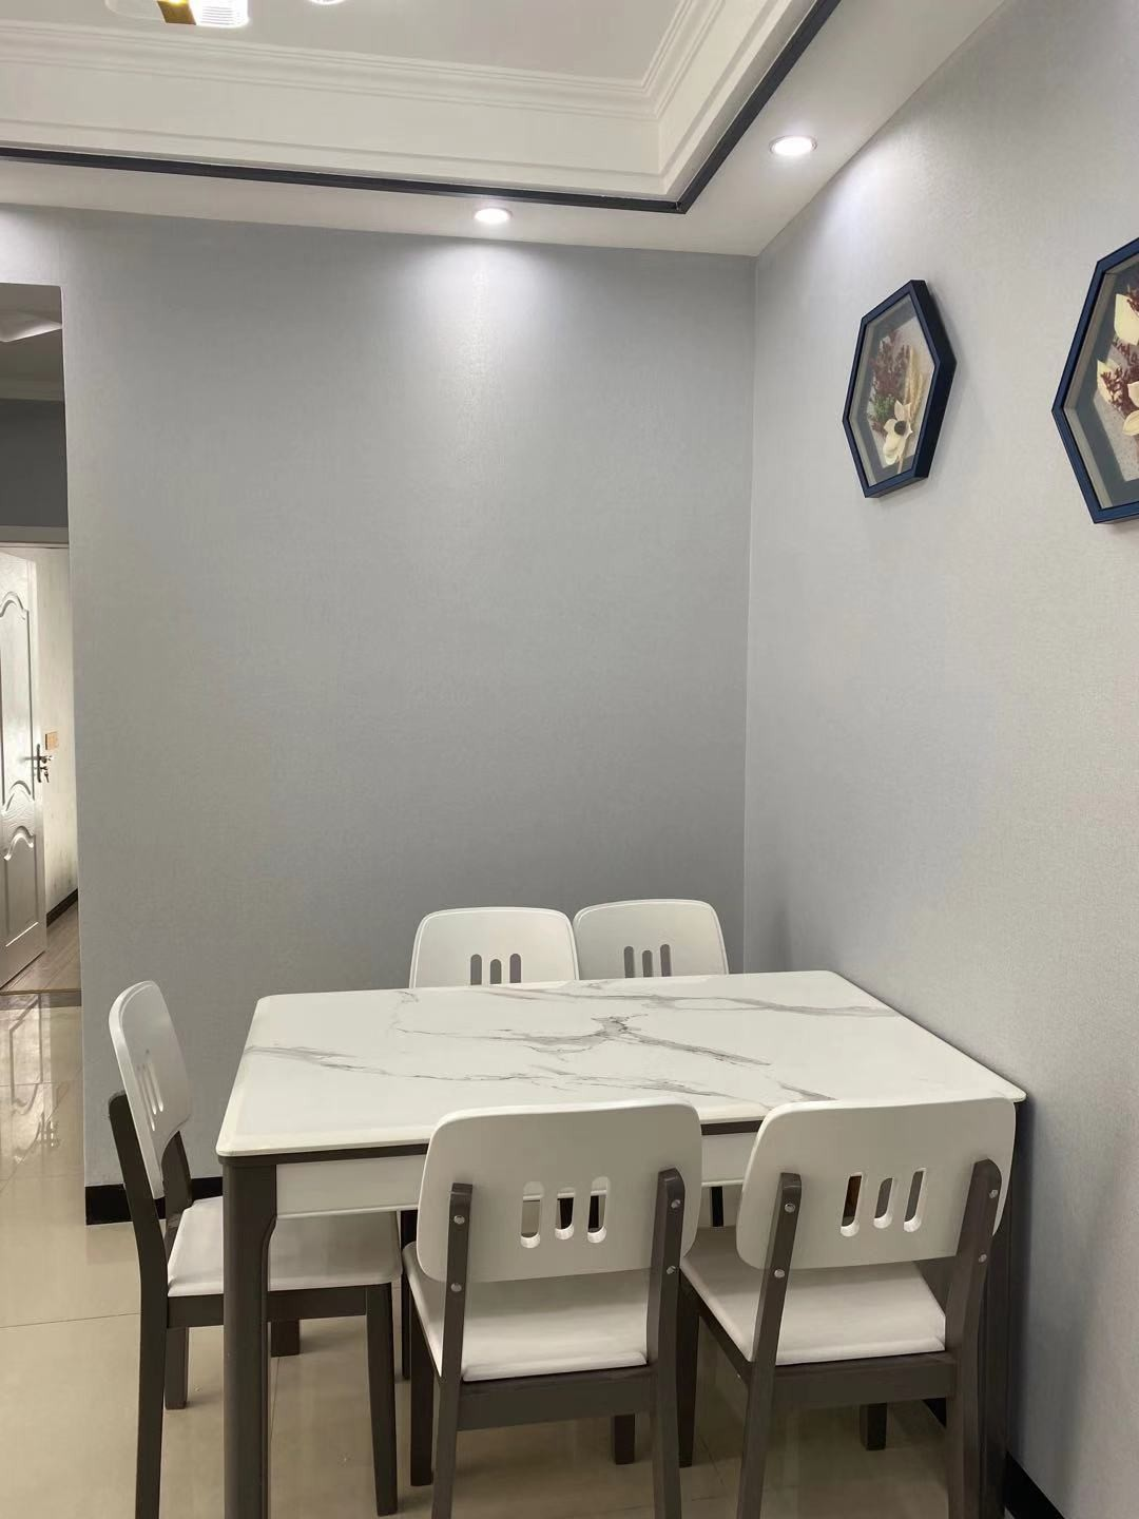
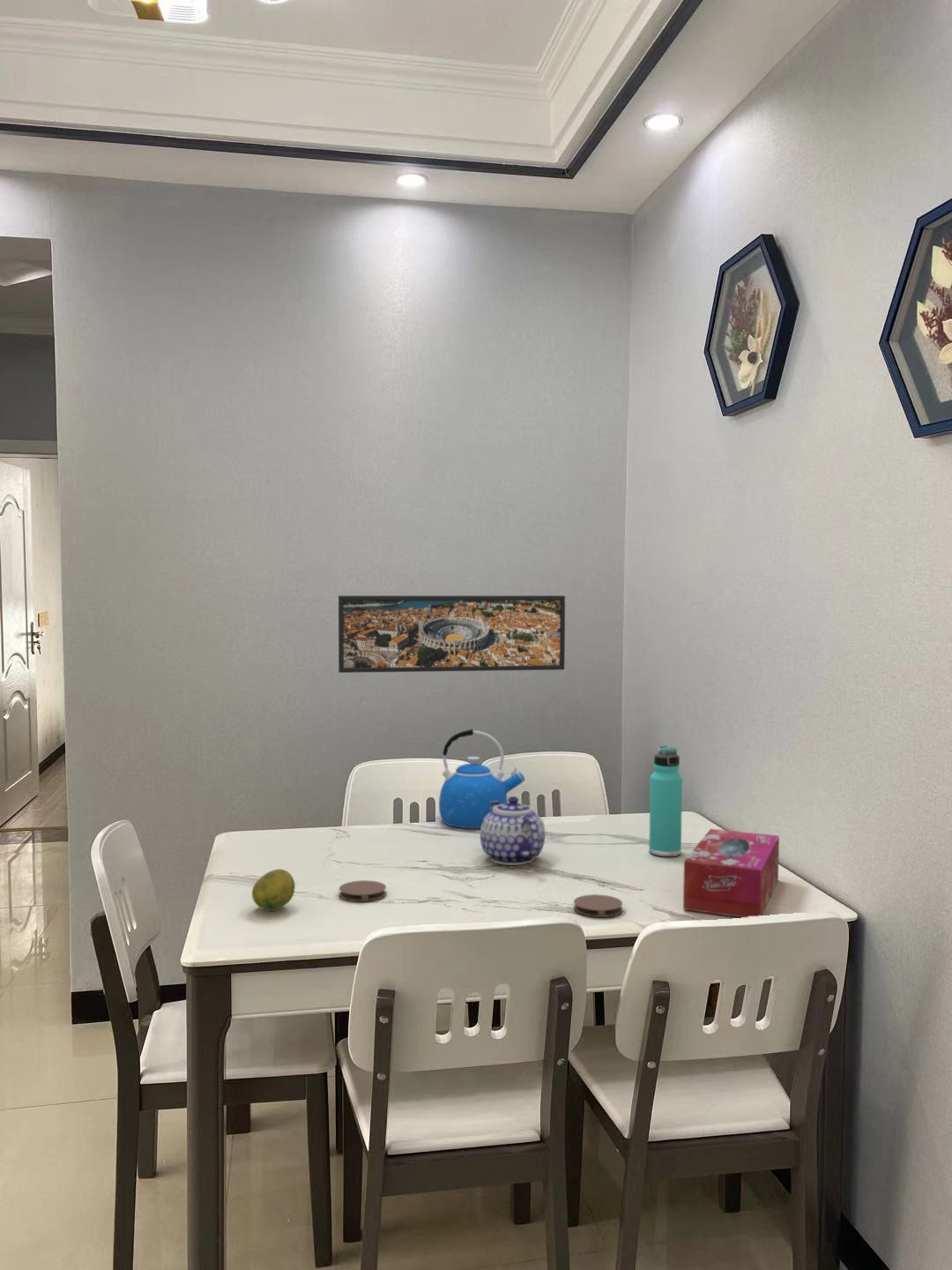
+ fruit (273, 889)
+ thermos bottle (666, 799)
+ teapot (512, 827)
+ coaster (362, 890)
+ tissue box (733, 870)
+ coaster (598, 905)
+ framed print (453, 633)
+ kettle (481, 775)
